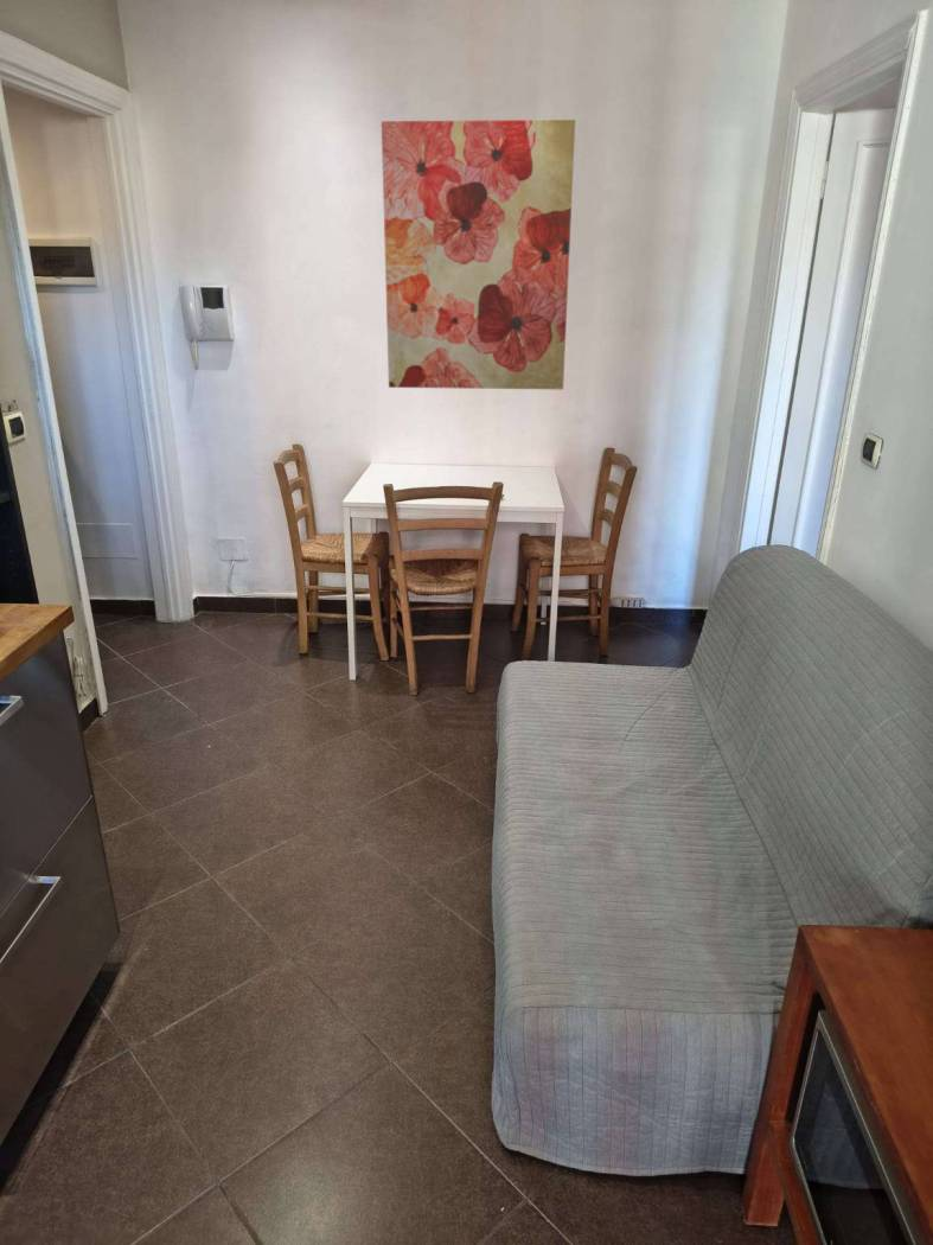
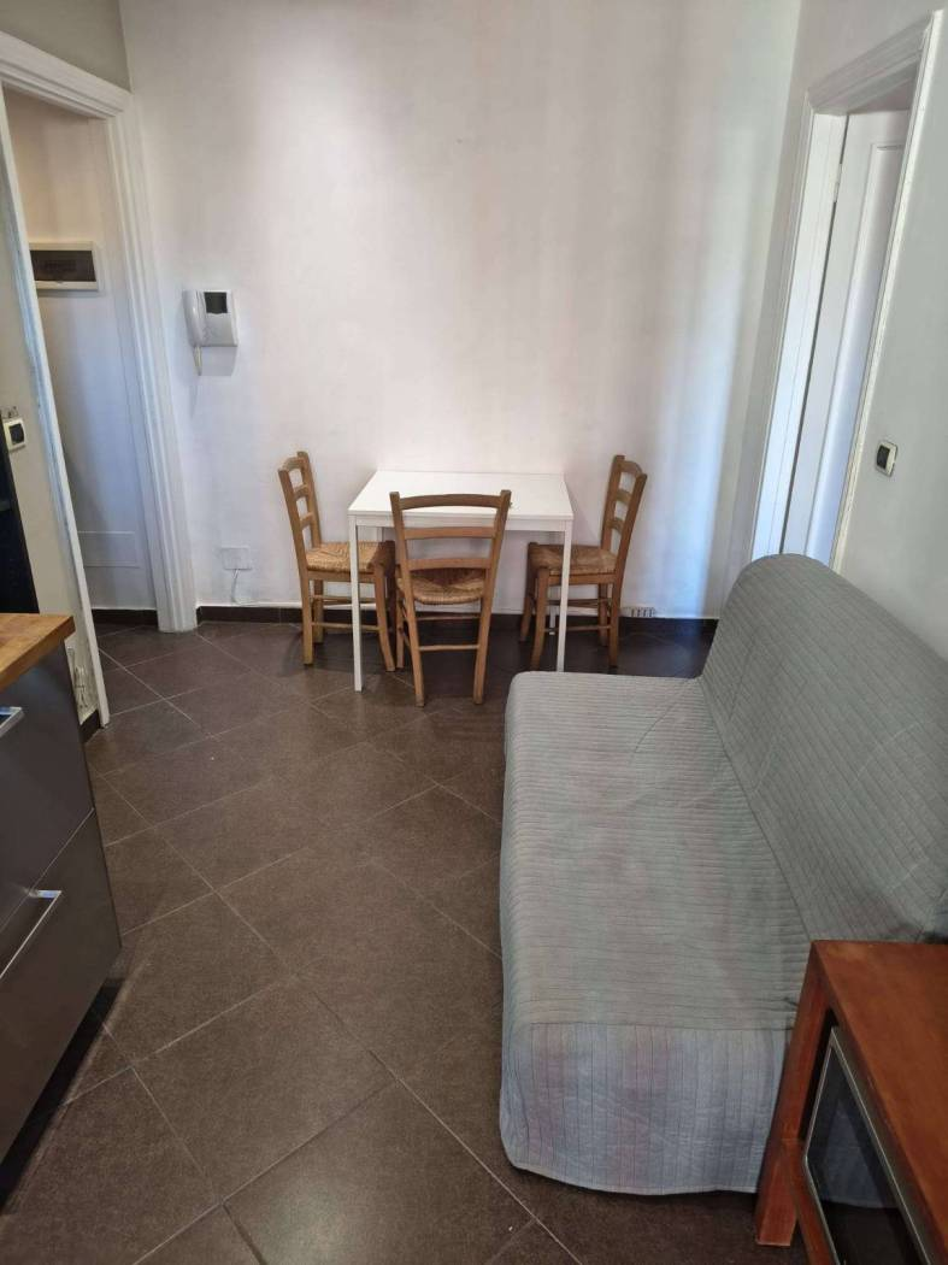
- wall art (477, 261)
